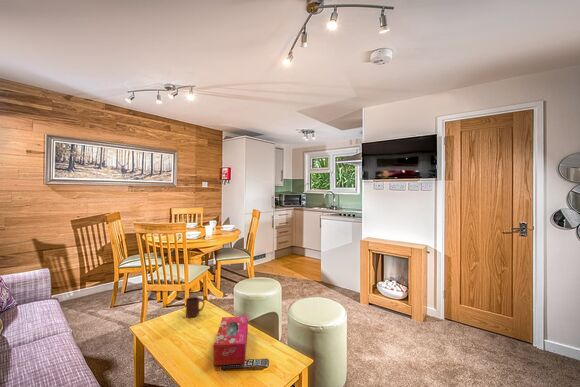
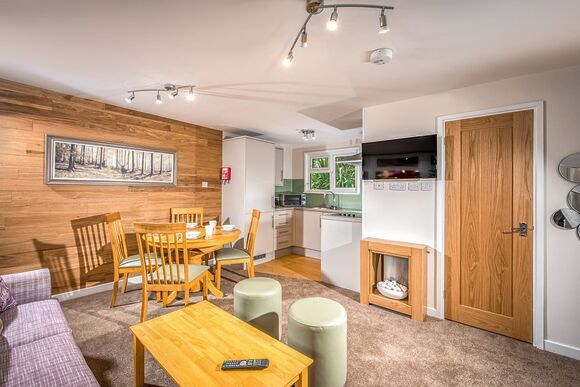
- cup (194, 306)
- tissue box (232, 338)
